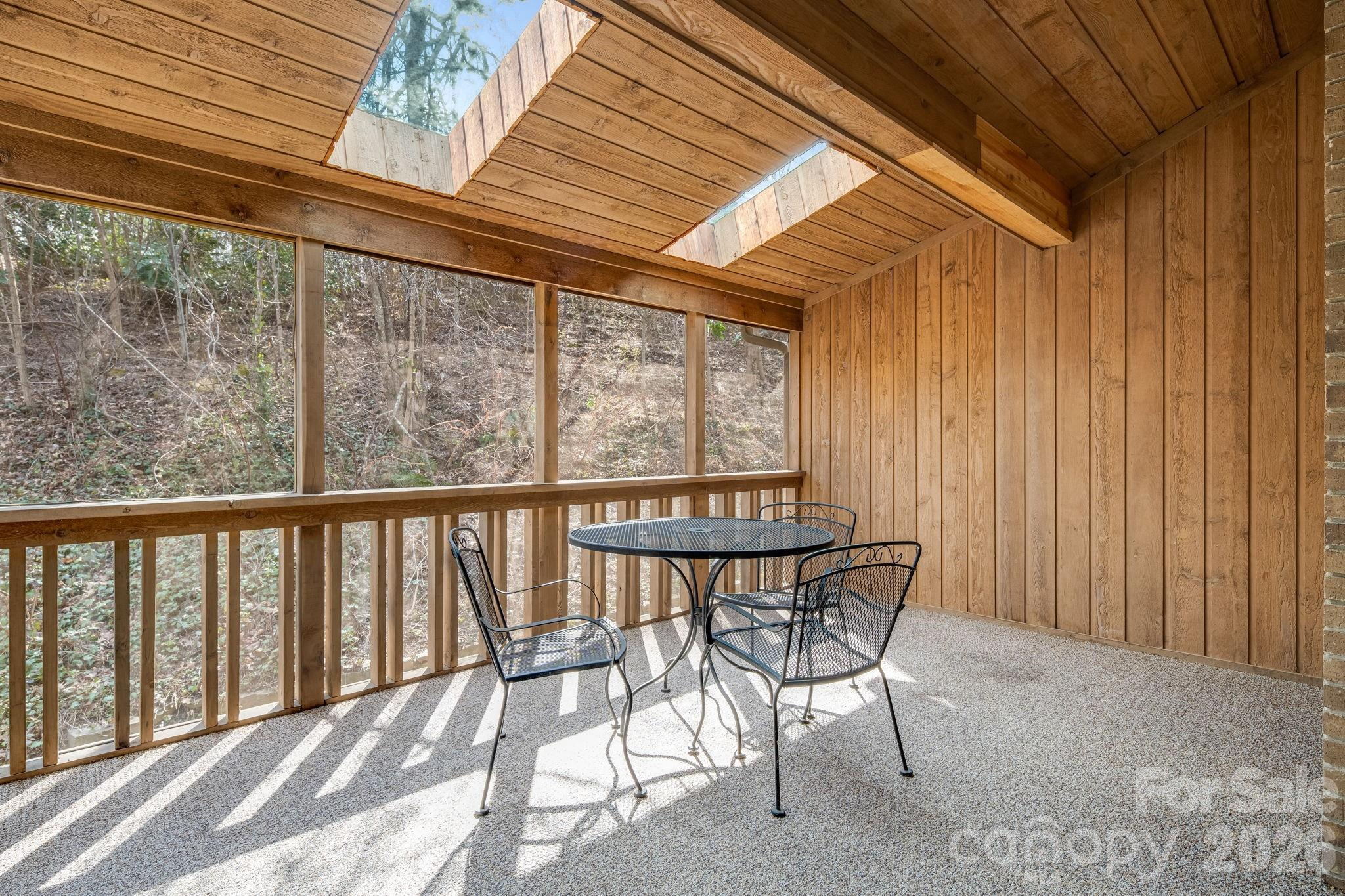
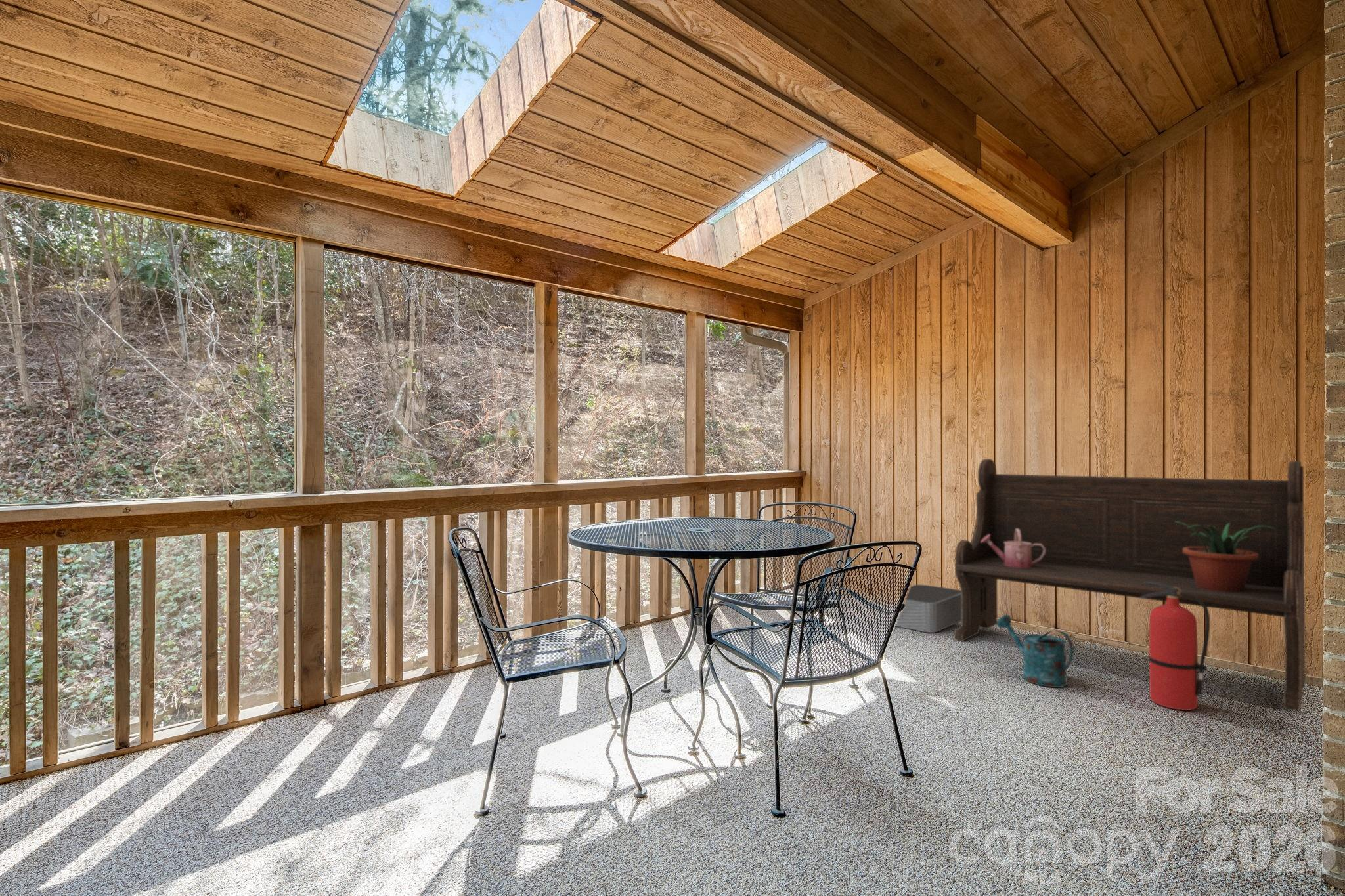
+ bench (1112, 559)
+ watering can (1012, 547)
+ potted plant (1223, 556)
+ watering can (1033, 649)
+ storage bin (925, 607)
+ fire extinguisher (1174, 645)
